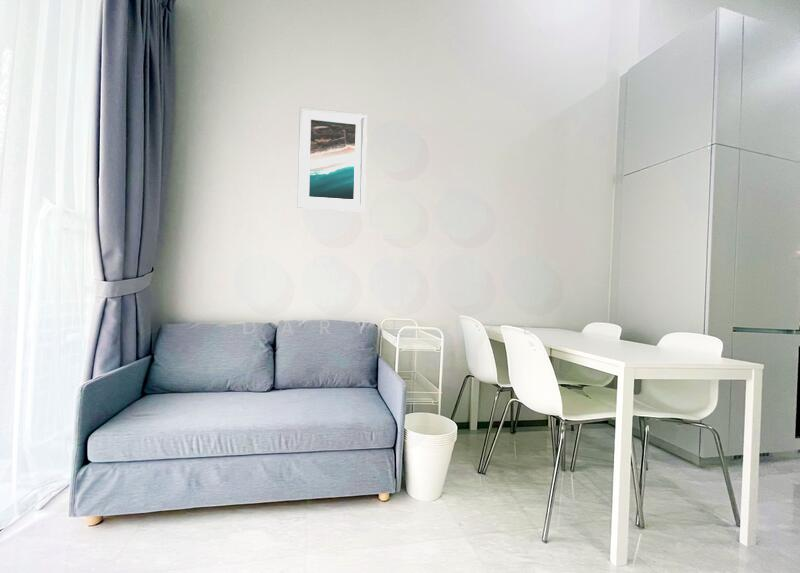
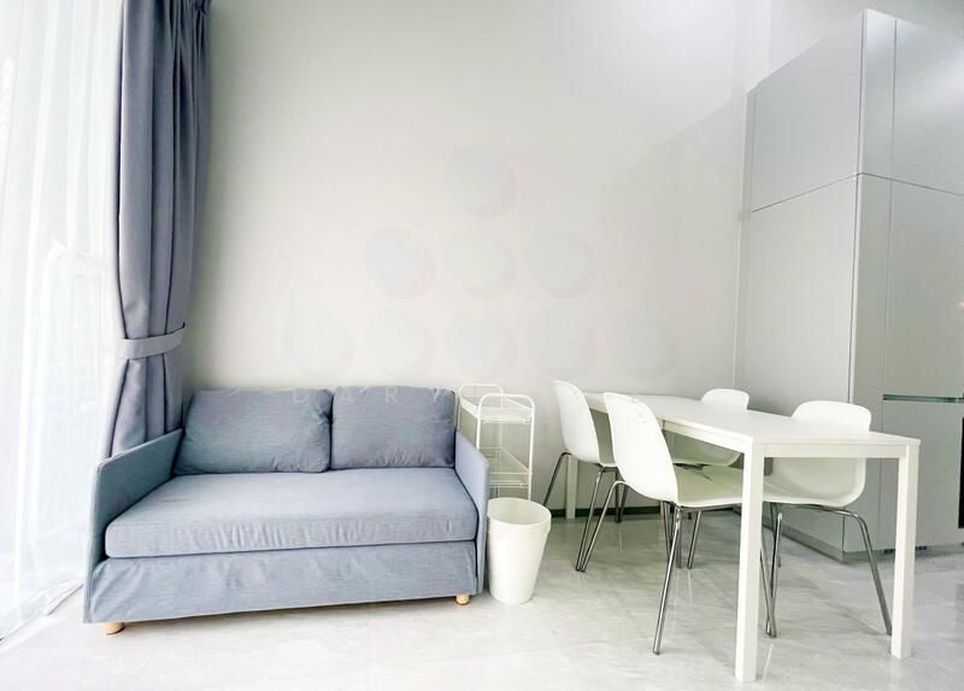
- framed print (332, 160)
